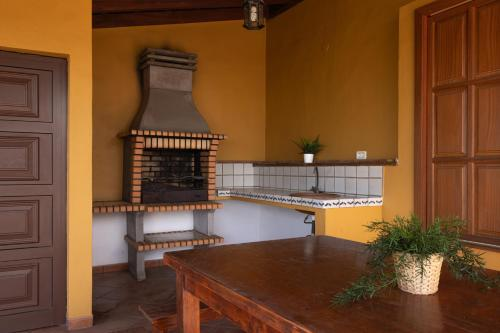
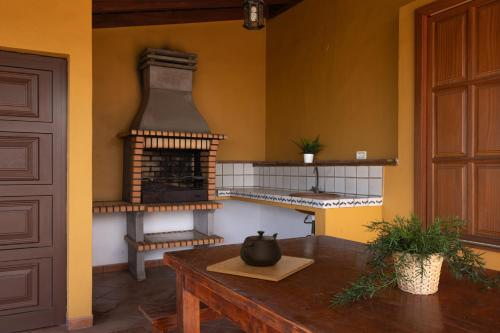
+ teapot (262, 248)
